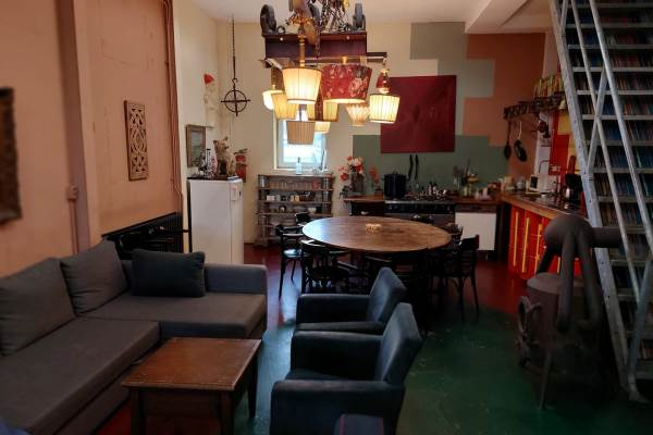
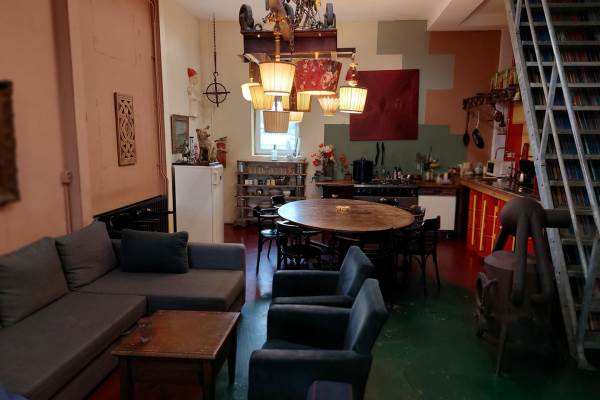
+ coffee cup (146, 329)
